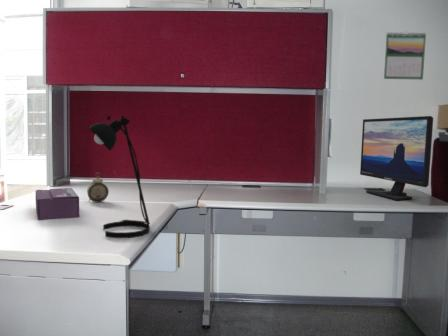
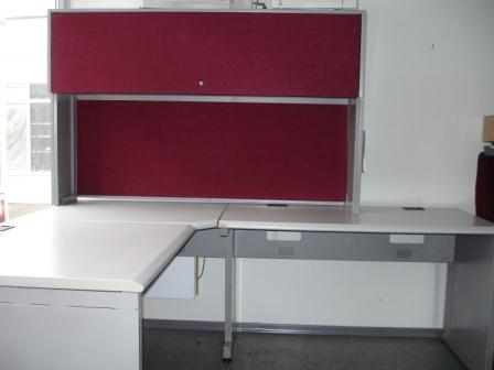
- calendar (404, 55)
- desk lamp (134, 170)
- alarm clock (97, 187)
- tissue box (56, 202)
- computer monitor (395, 157)
